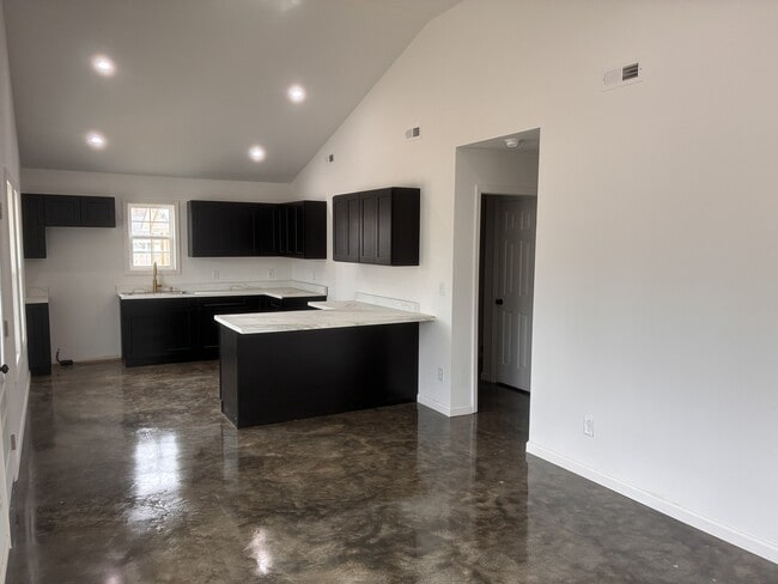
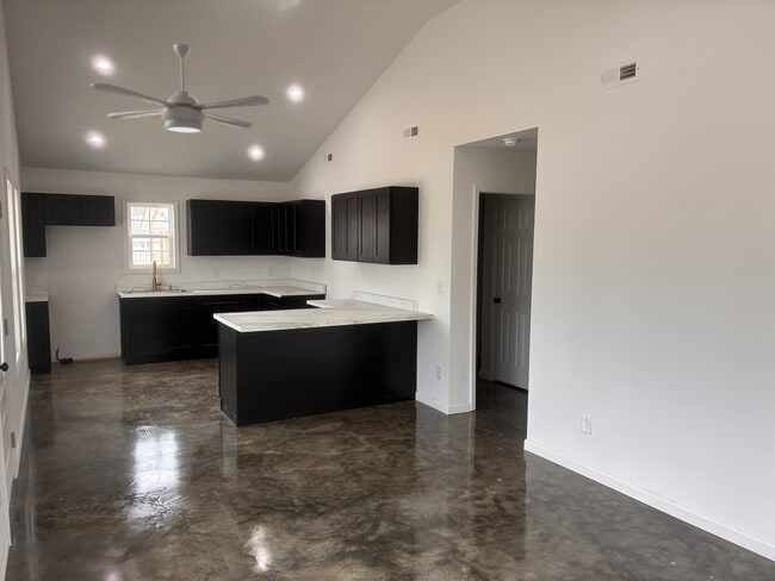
+ ceiling fan (182, 88)
